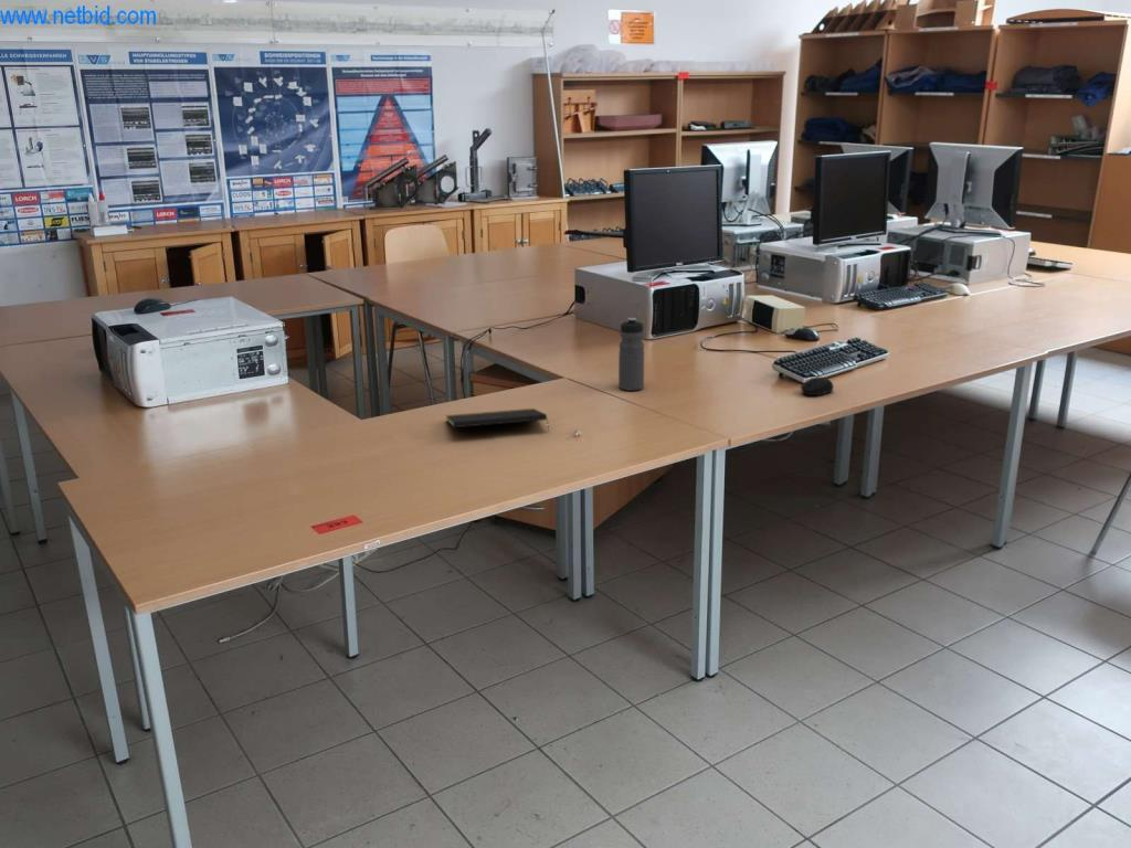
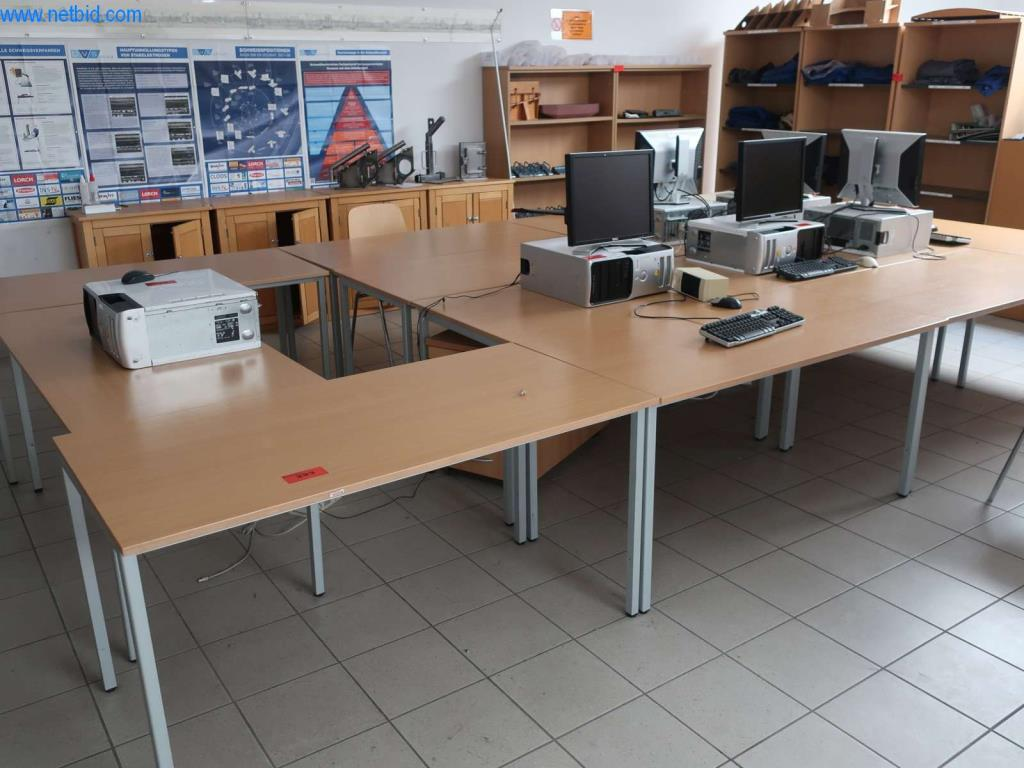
- notepad (495, 417)
- water bottle (631, 352)
- computer mouse (817, 385)
